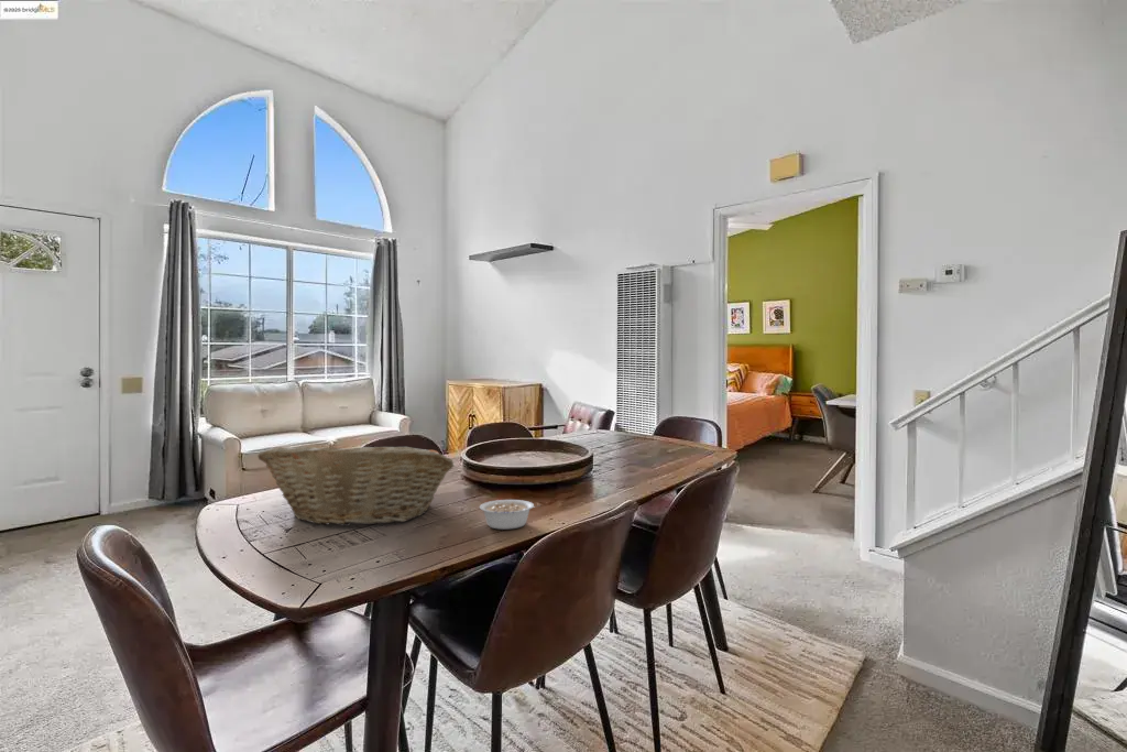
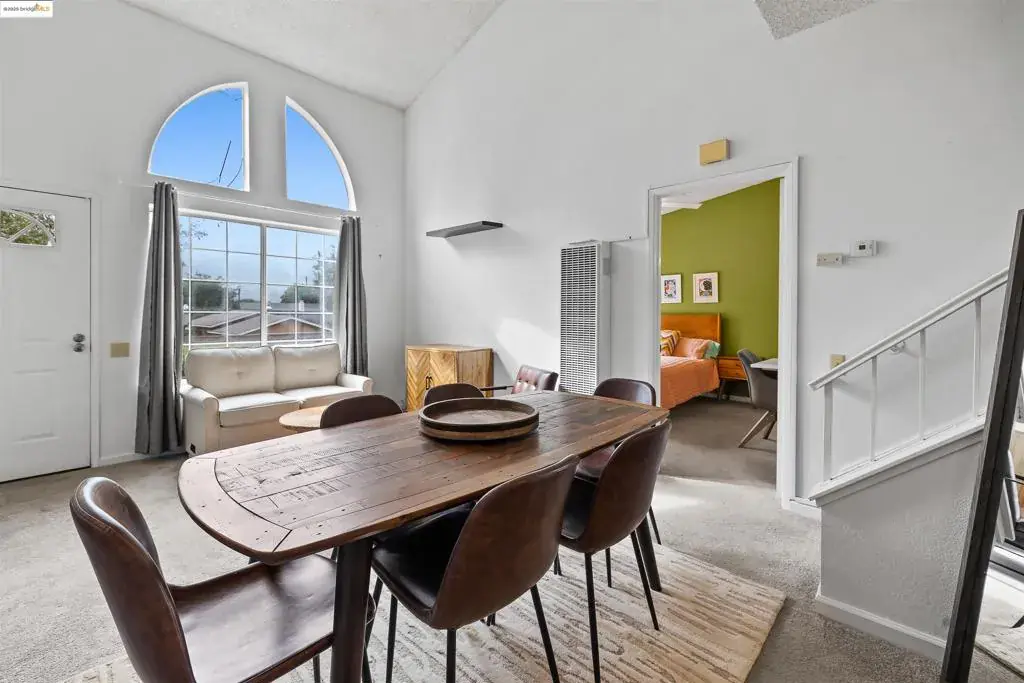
- fruit basket (360, 475)
- legume (508, 512)
